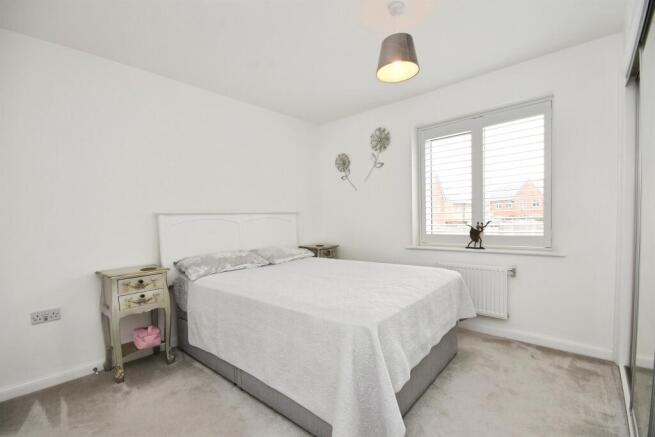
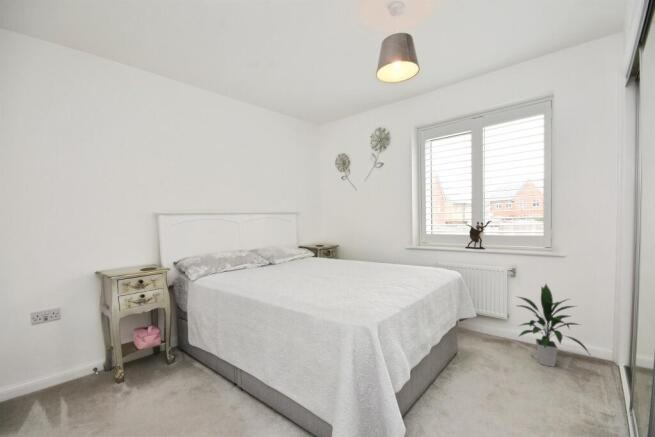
+ indoor plant (550, 327)
